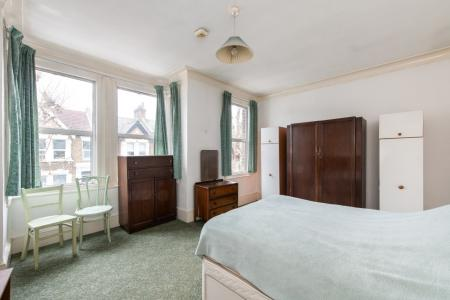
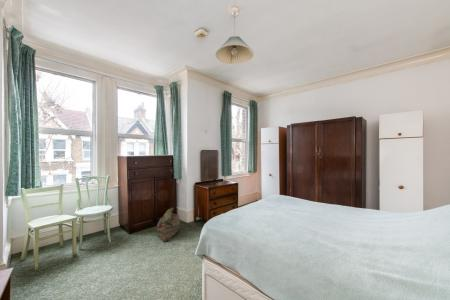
+ bag (168, 223)
